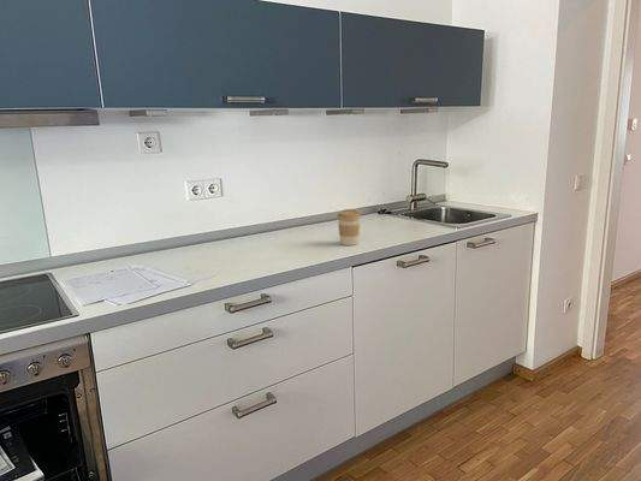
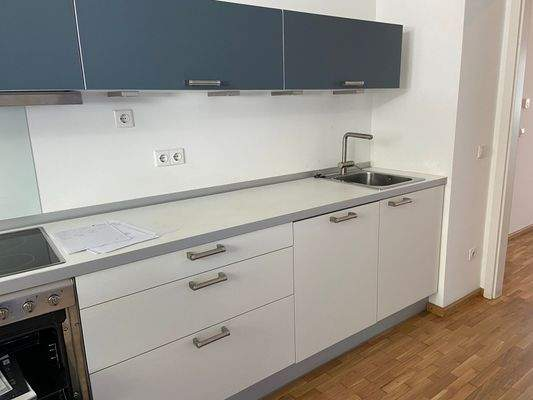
- coffee cup (349, 226)
